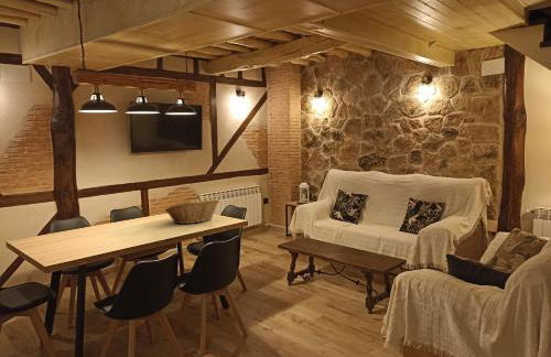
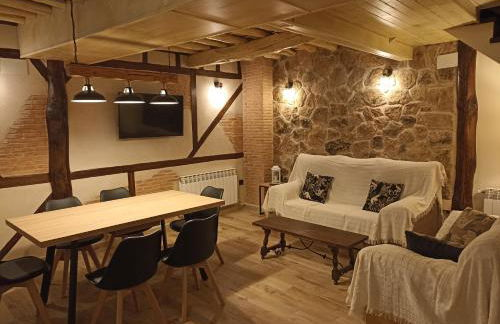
- fruit basket (193, 209)
